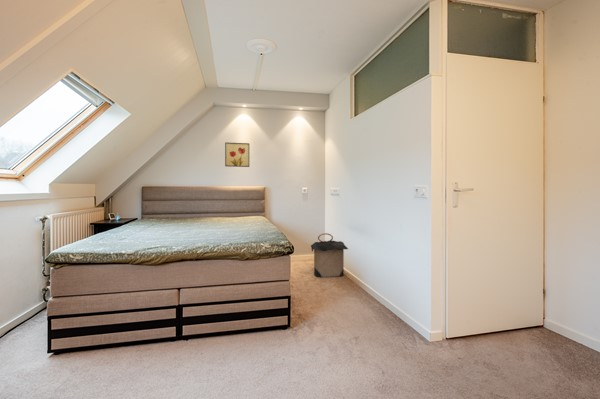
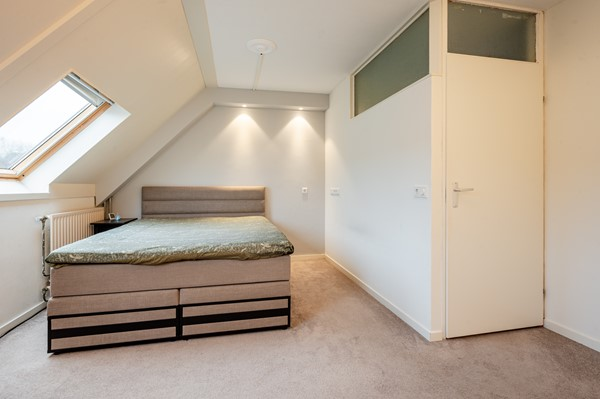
- wall art (237, 154)
- laundry hamper (329, 253)
